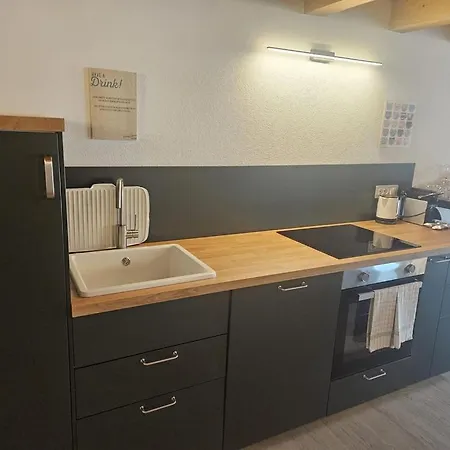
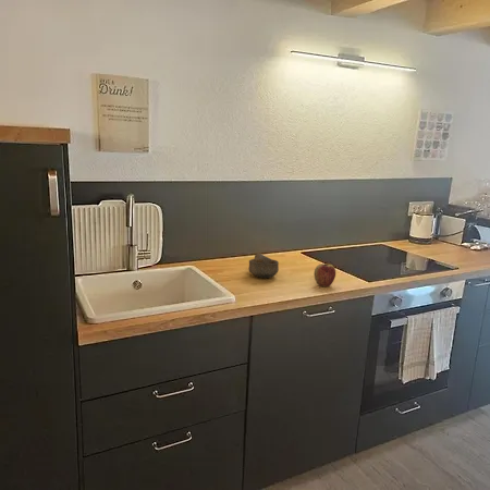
+ apple (324, 274)
+ bowl (261, 265)
